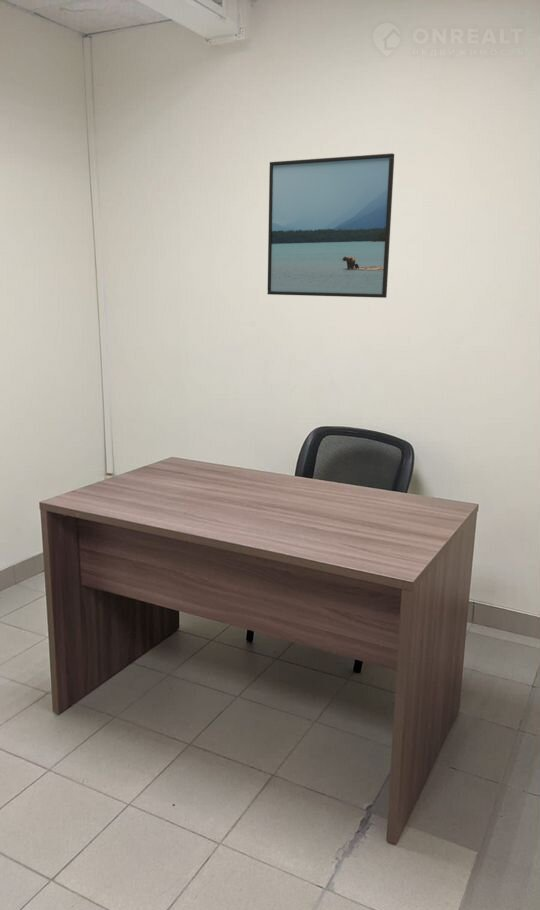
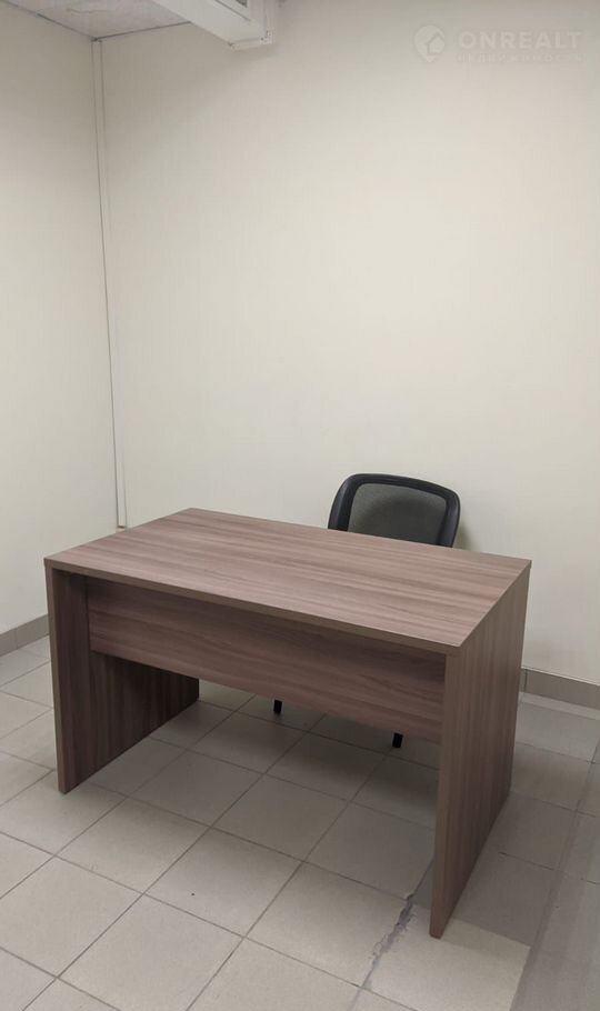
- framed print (326, 228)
